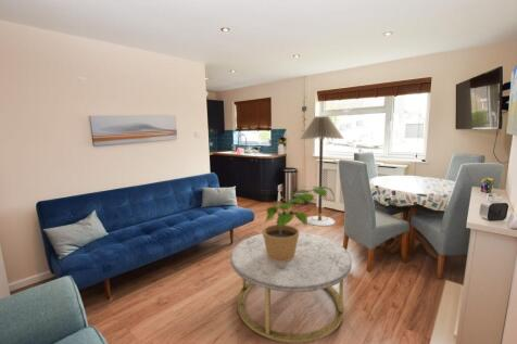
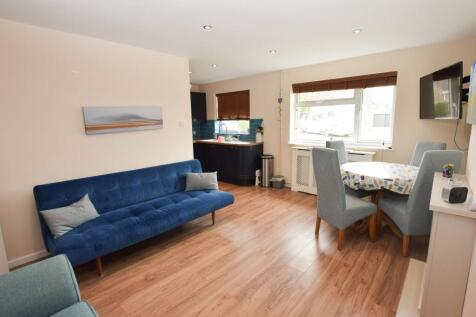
- floor lamp (320, 169)
- potted plant (302, 221)
- coffee table (289, 277)
